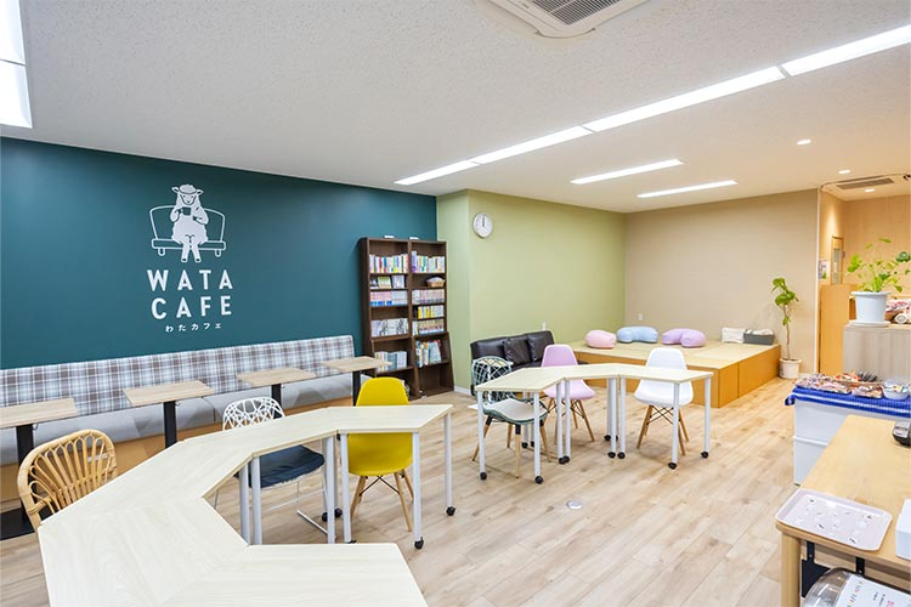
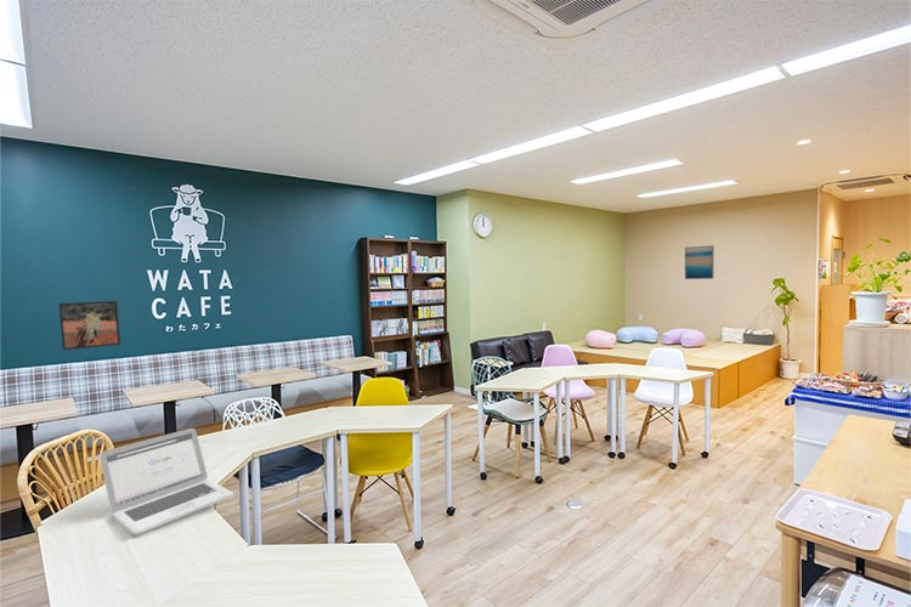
+ laptop (168, 475)
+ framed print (90, 324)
+ wall art (698, 262)
